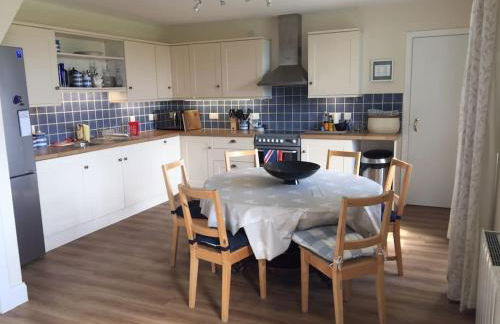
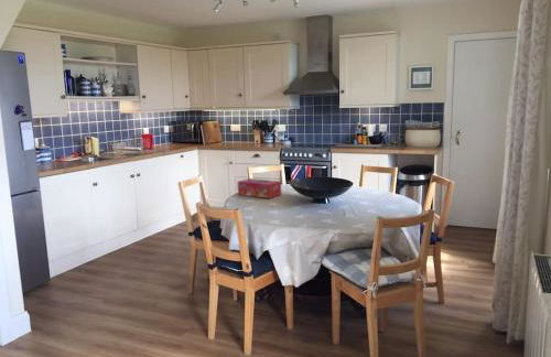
+ tissue box (259, 187)
